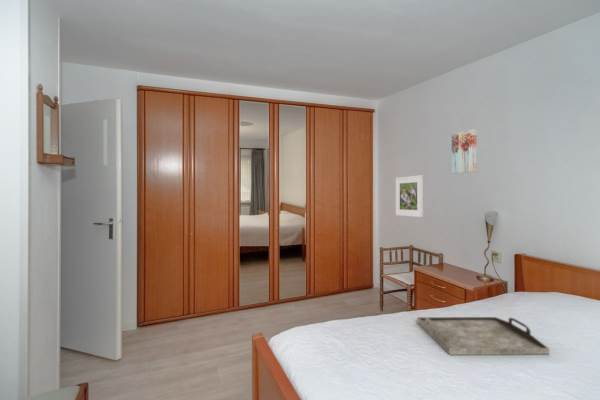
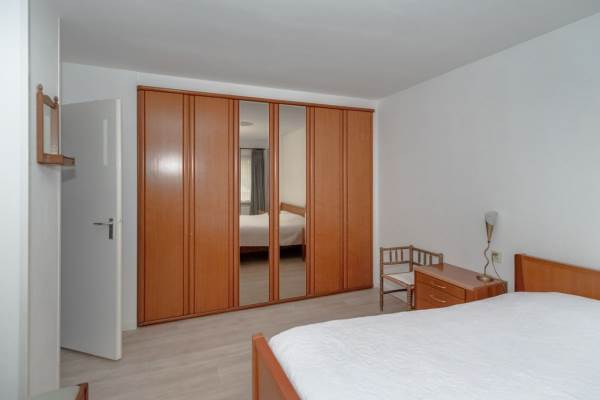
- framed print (408, 196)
- wall art (463, 152)
- serving tray (475, 328)
